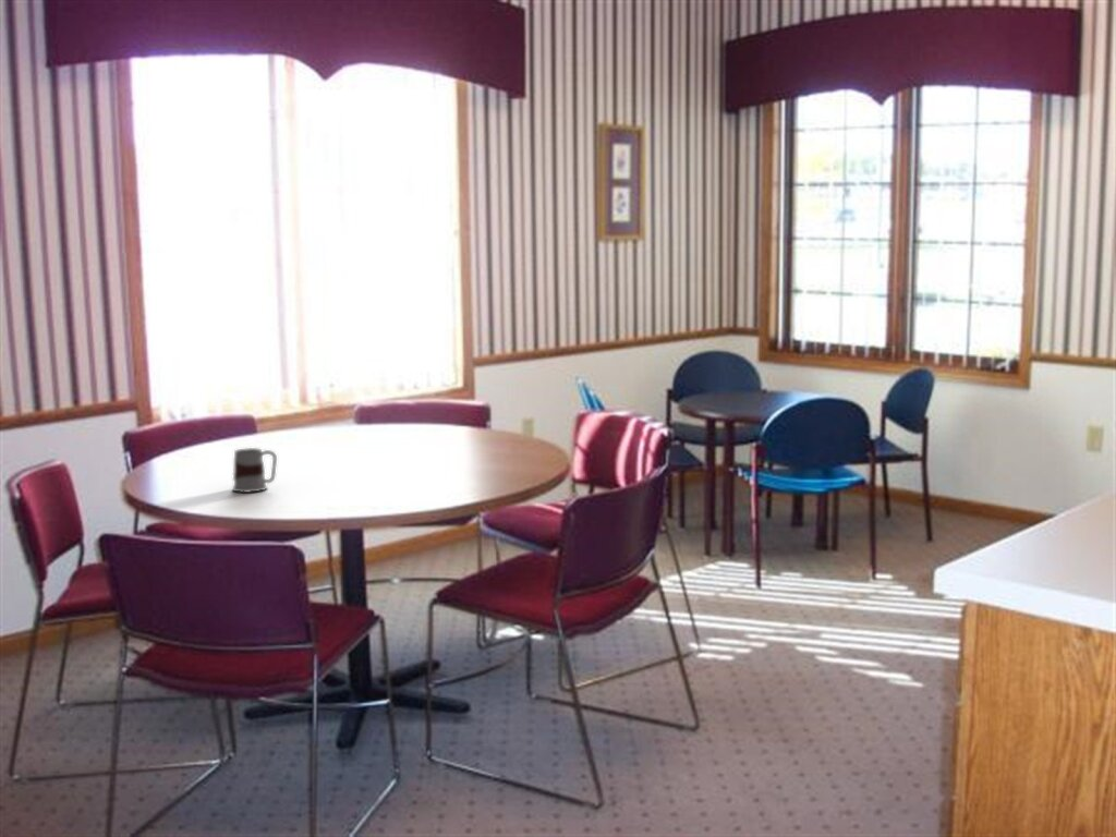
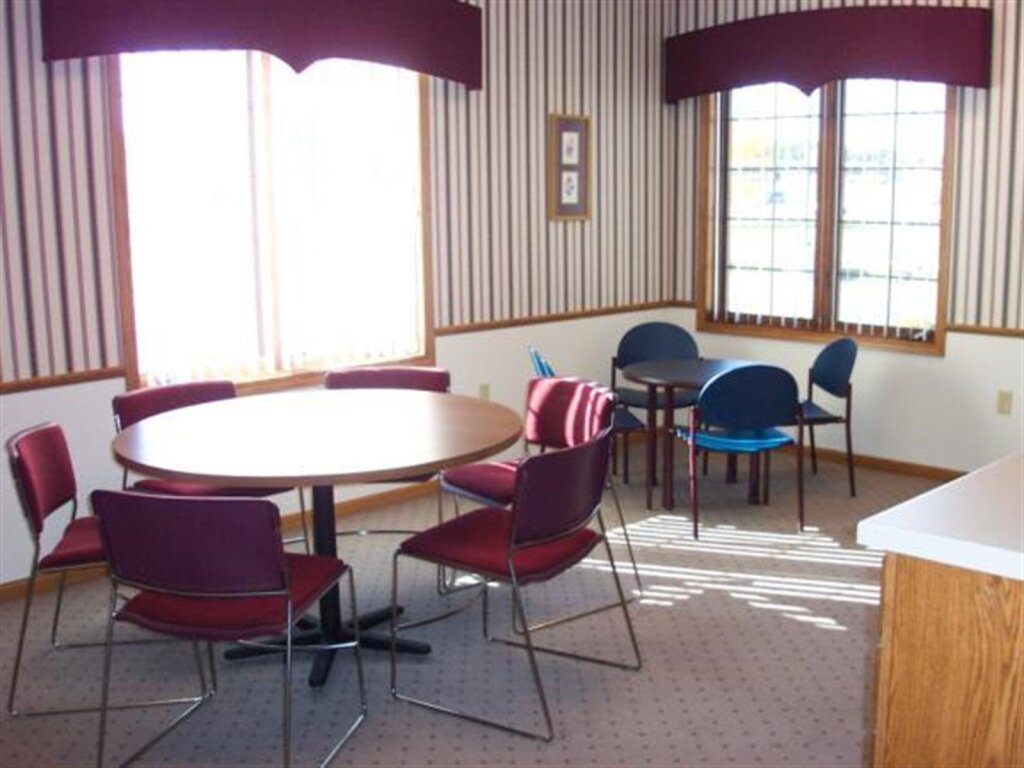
- mug (254, 469)
